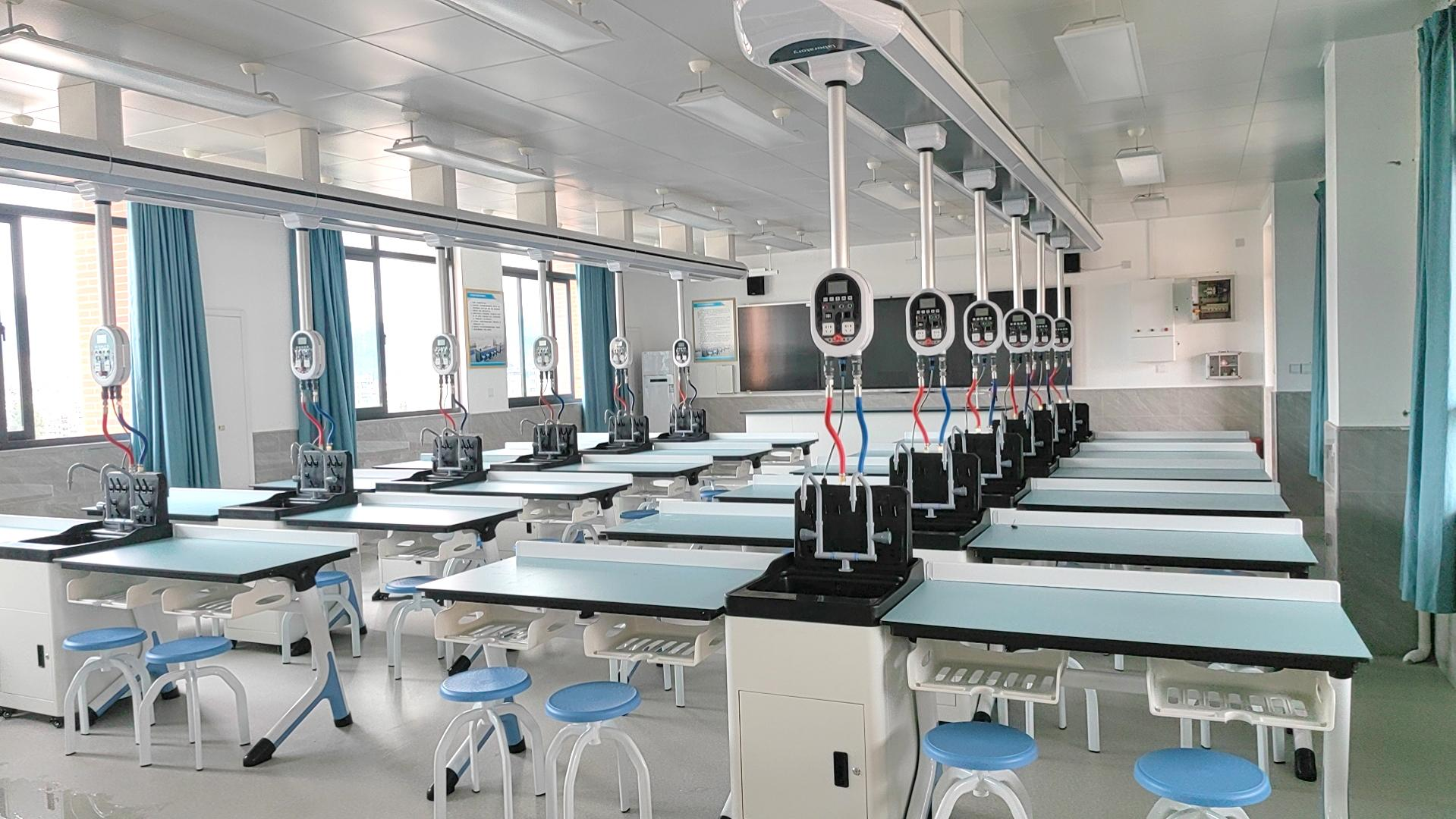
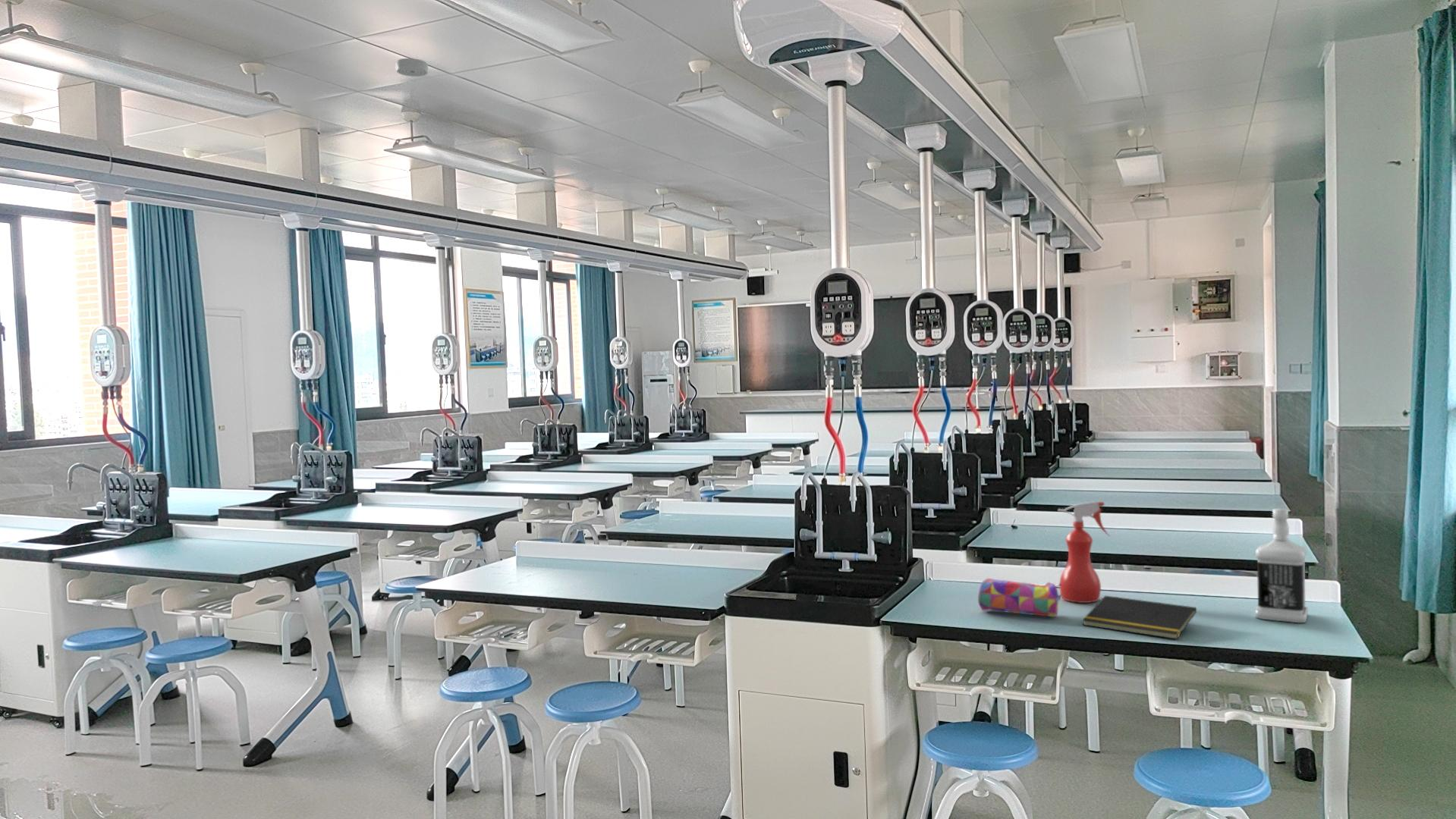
+ bottle (1281, 563)
+ notepad (1139, 616)
+ spray bottle (1084, 551)
+ pencil case (1019, 597)
+ smoke detector (412, 67)
